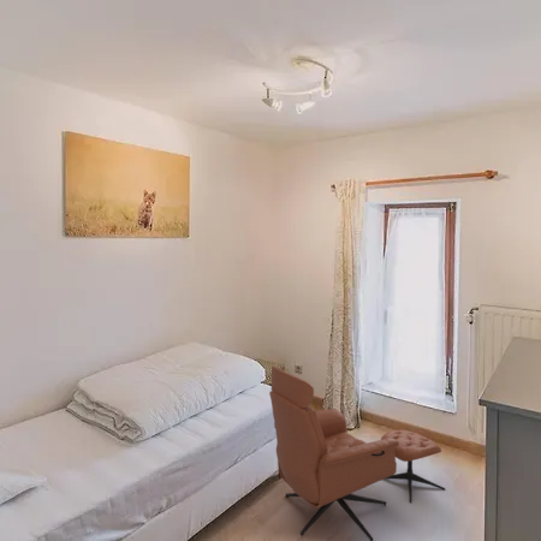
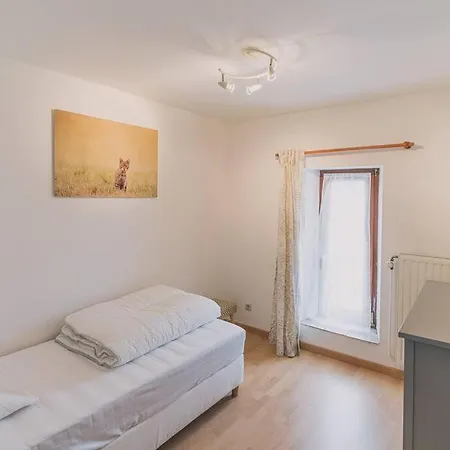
- armchair (356, 438)
